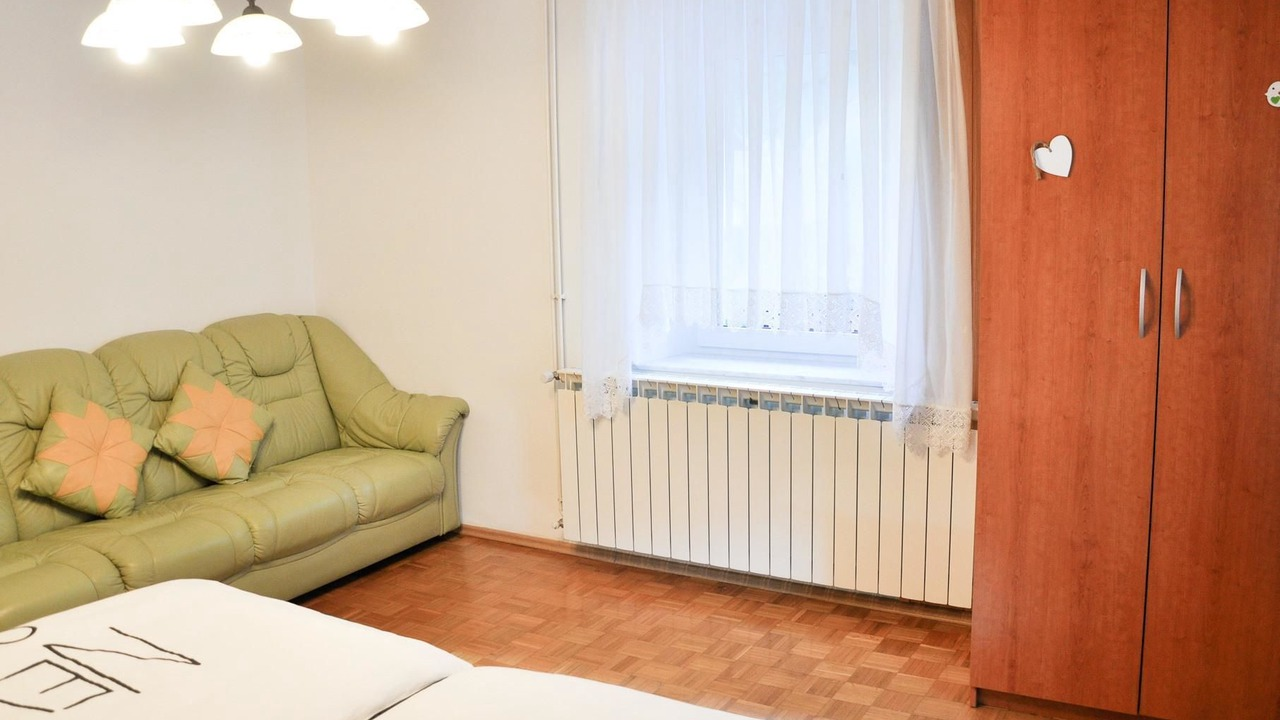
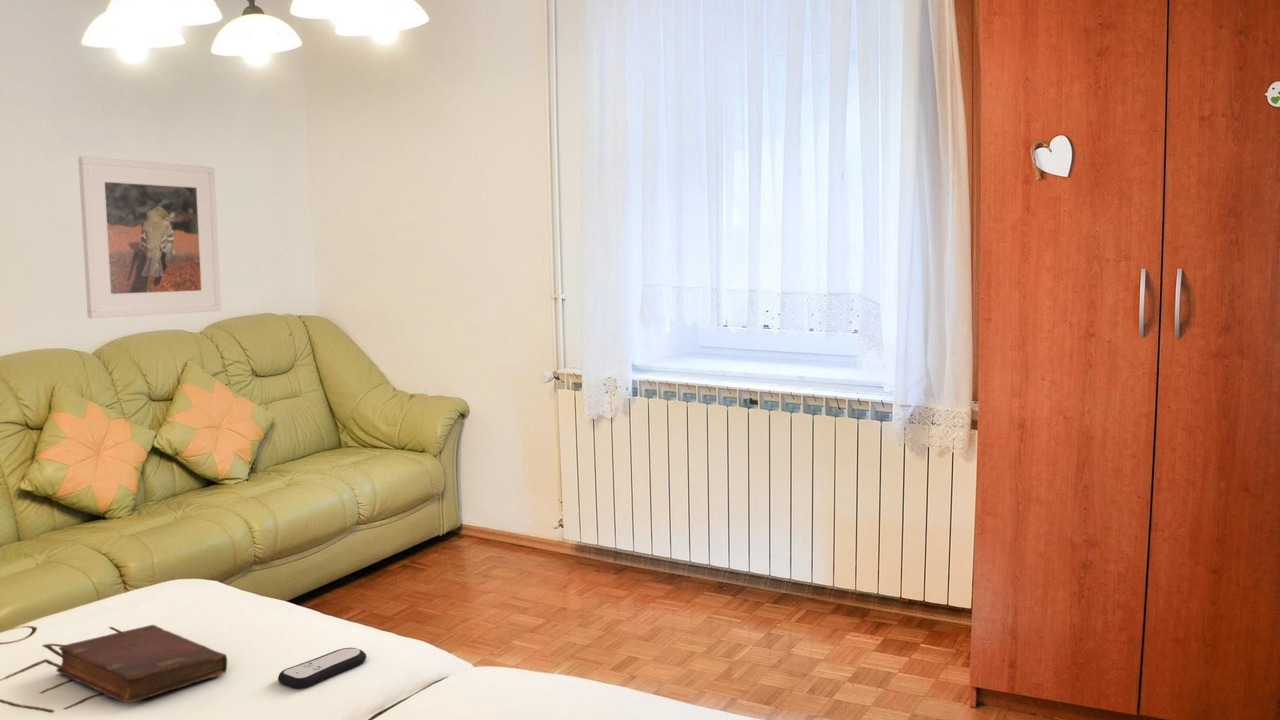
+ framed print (154, 238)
+ diary (141, 659)
+ remote control (324, 666)
